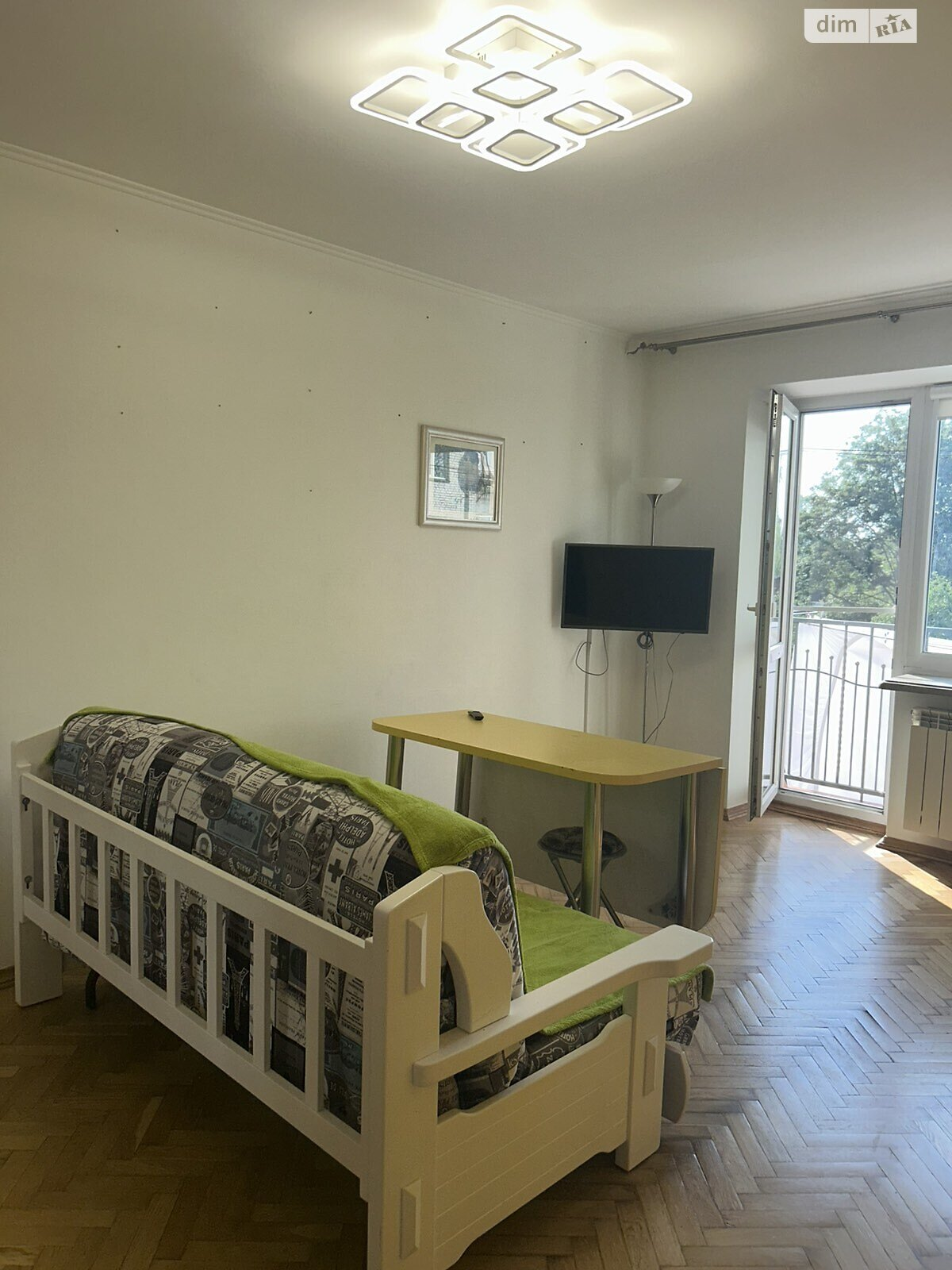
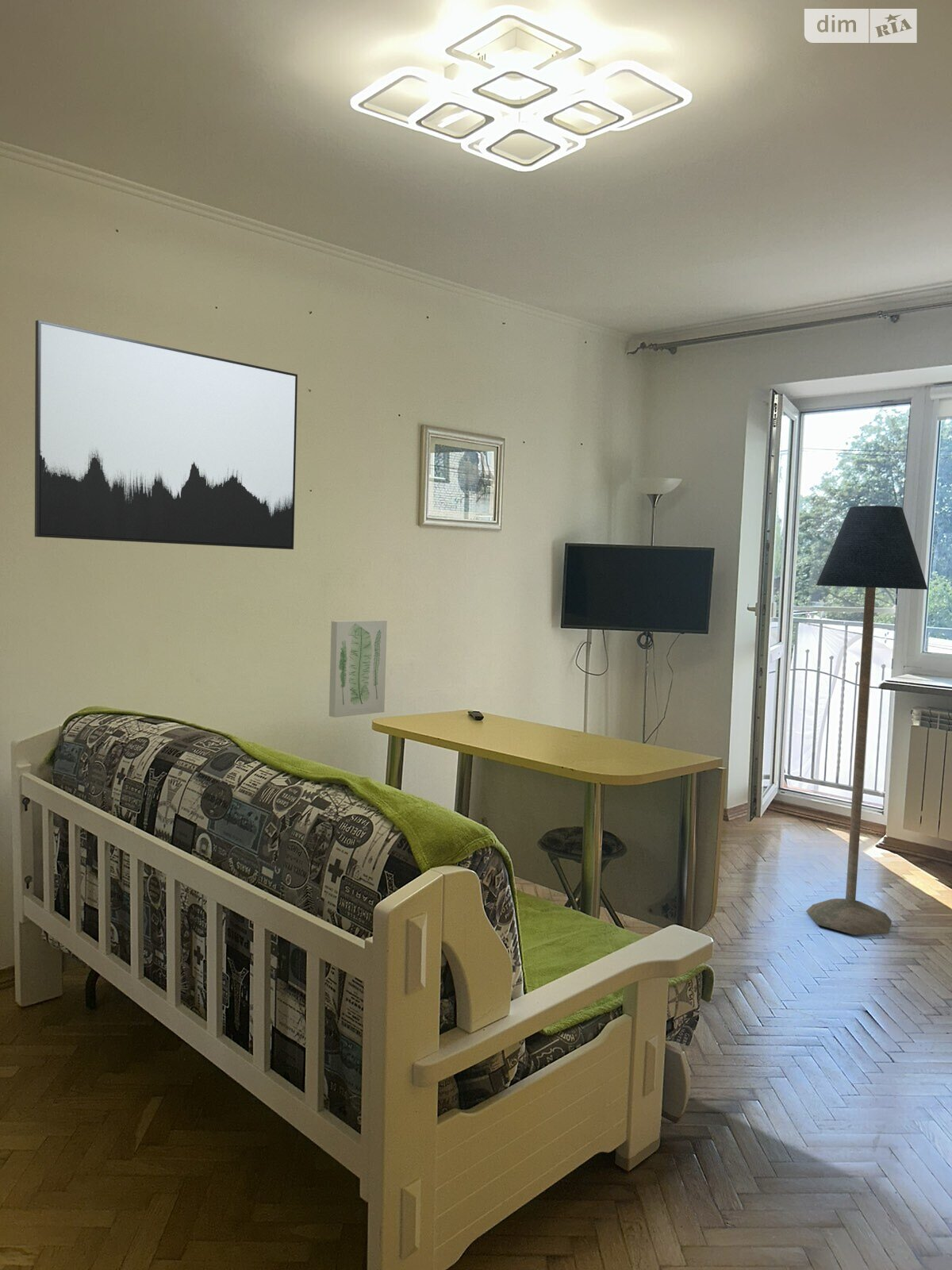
+ wall art (178, 448)
+ floor lamp (863, 716)
+ wall art (358, 668)
